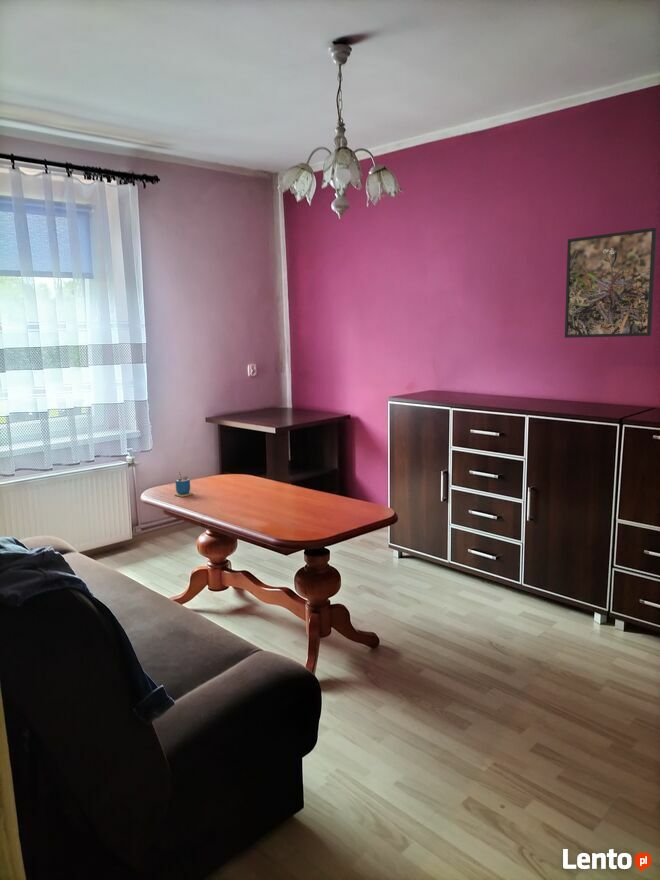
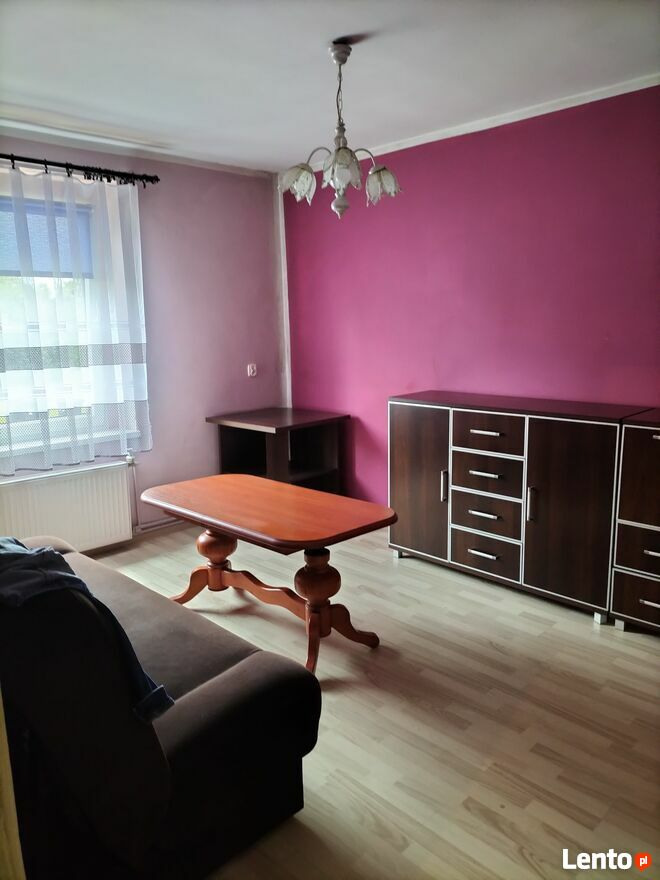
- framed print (607, 285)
- cup (182, 482)
